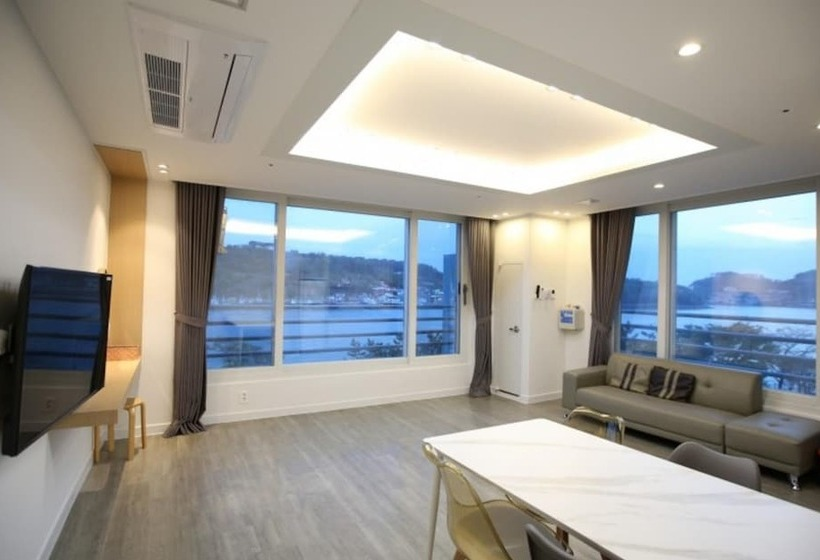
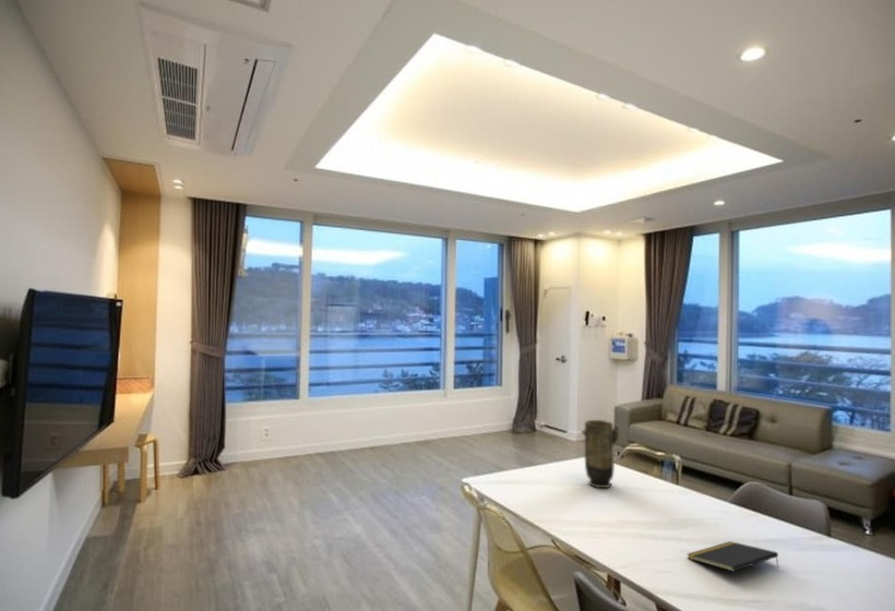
+ vase (599, 453)
+ notepad (731, 554)
